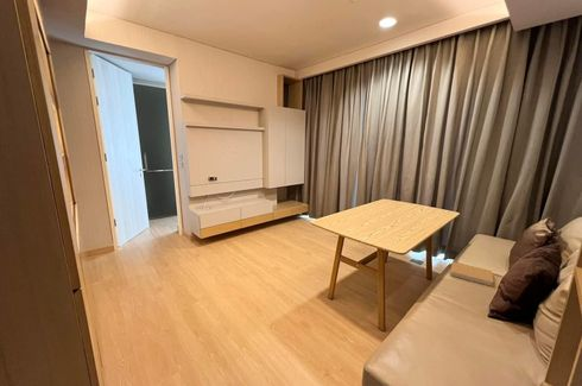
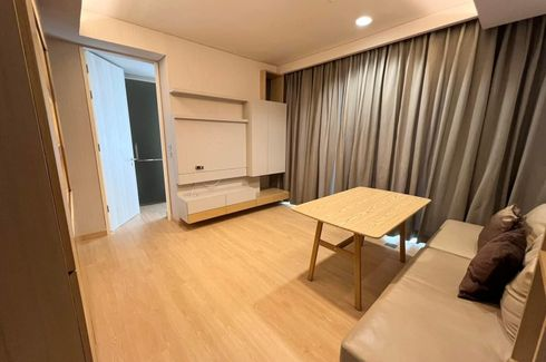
- book (470, 272)
